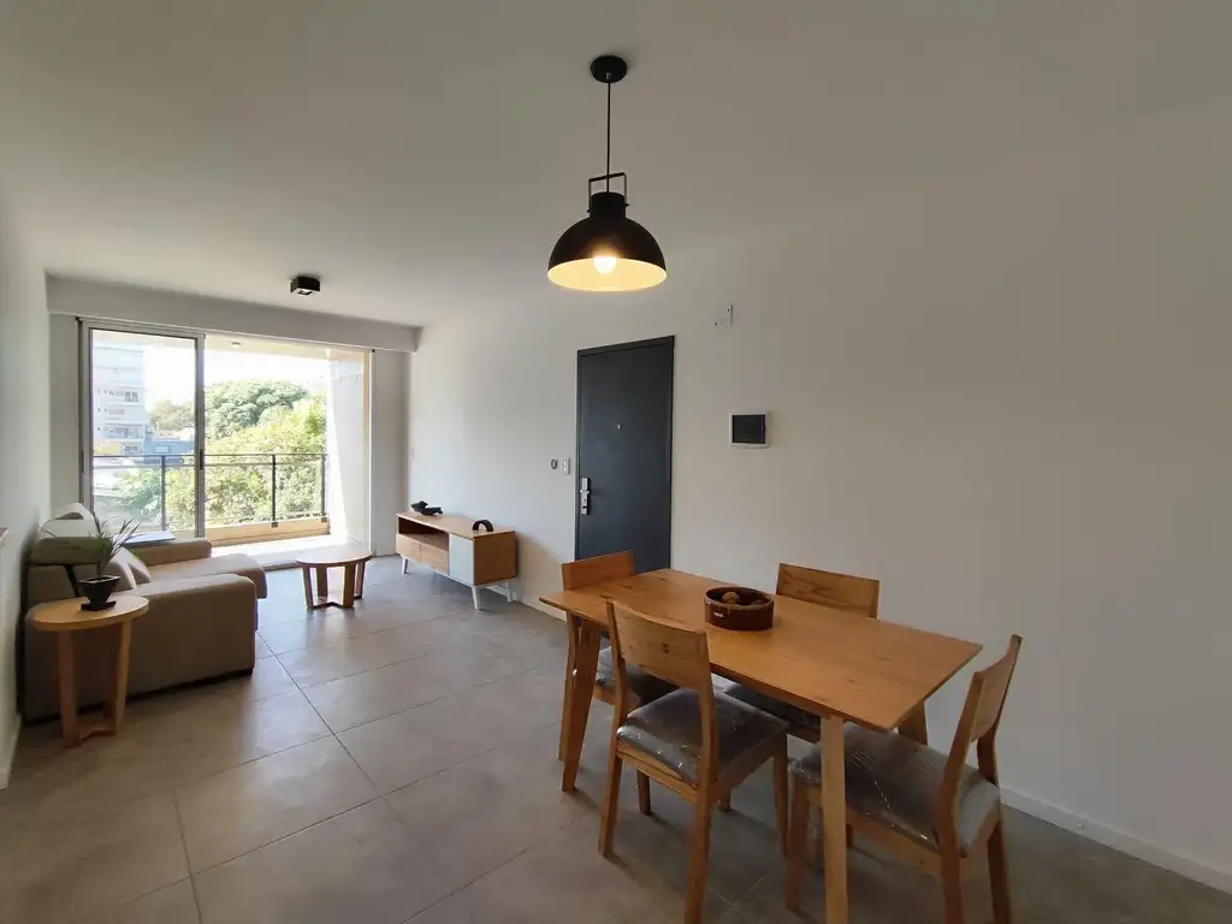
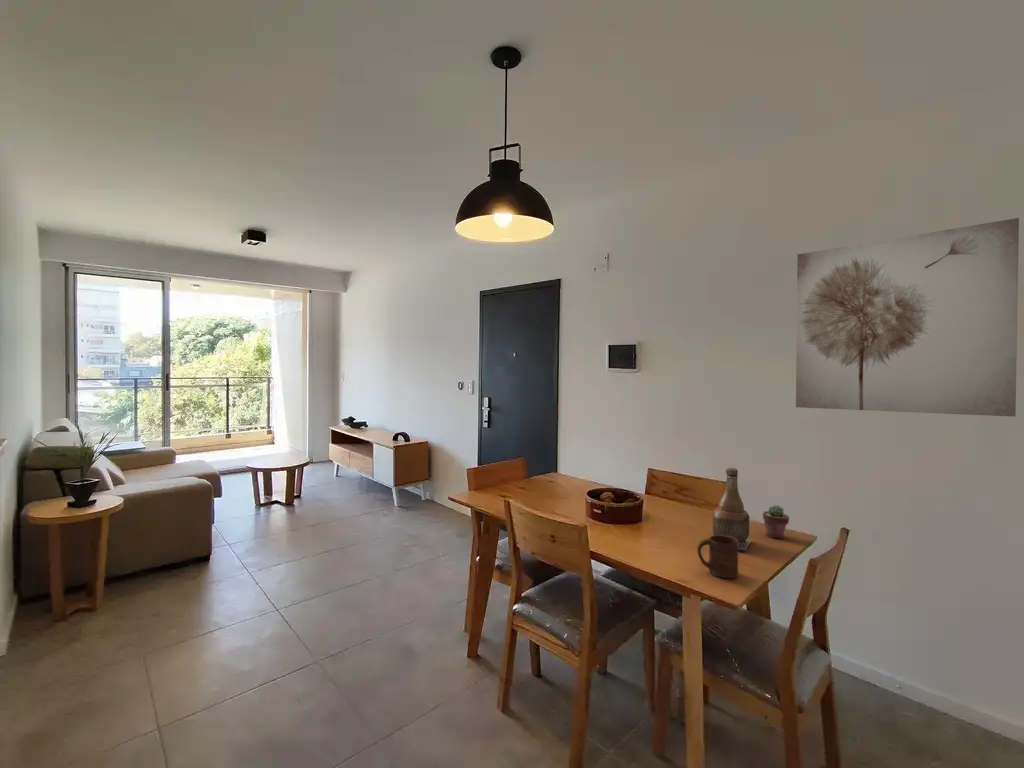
+ potted succulent (775, 520)
+ cup (719, 556)
+ wall art (893, 325)
+ bottle (730, 505)
